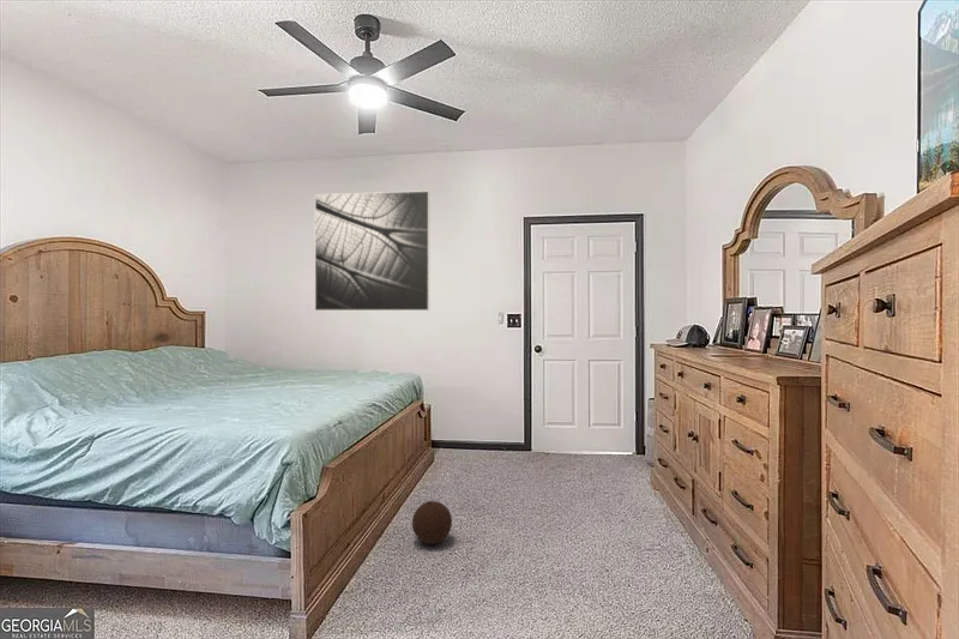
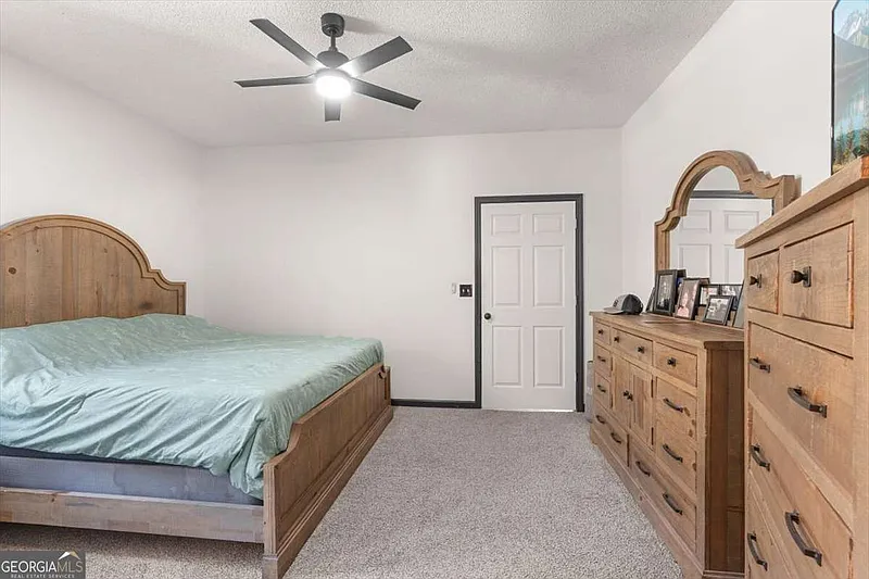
- ball (432, 522)
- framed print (370, 252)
